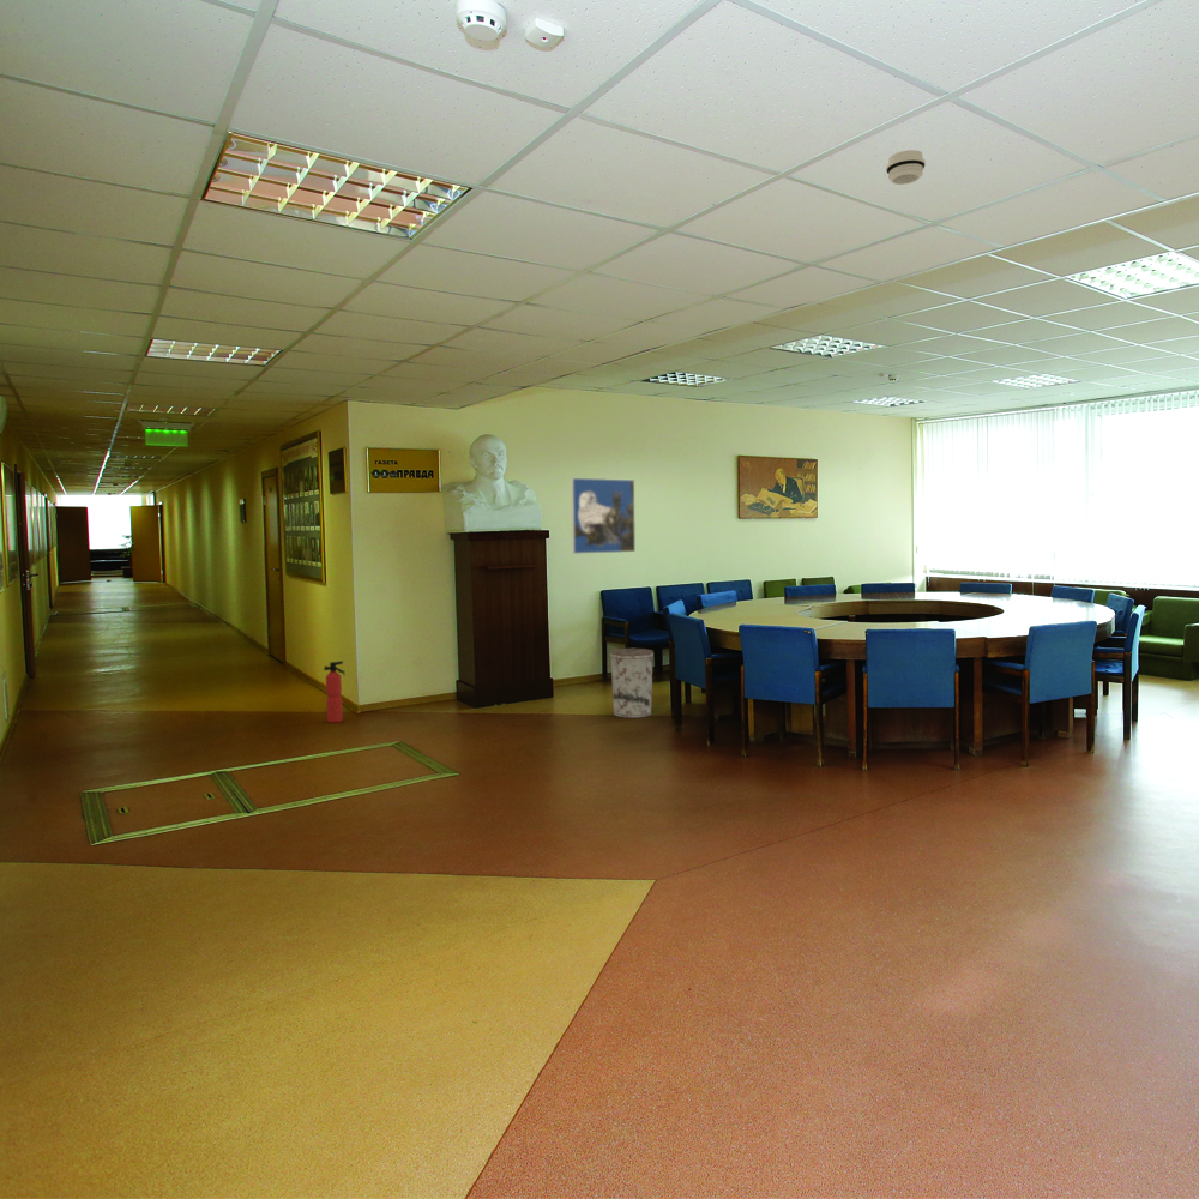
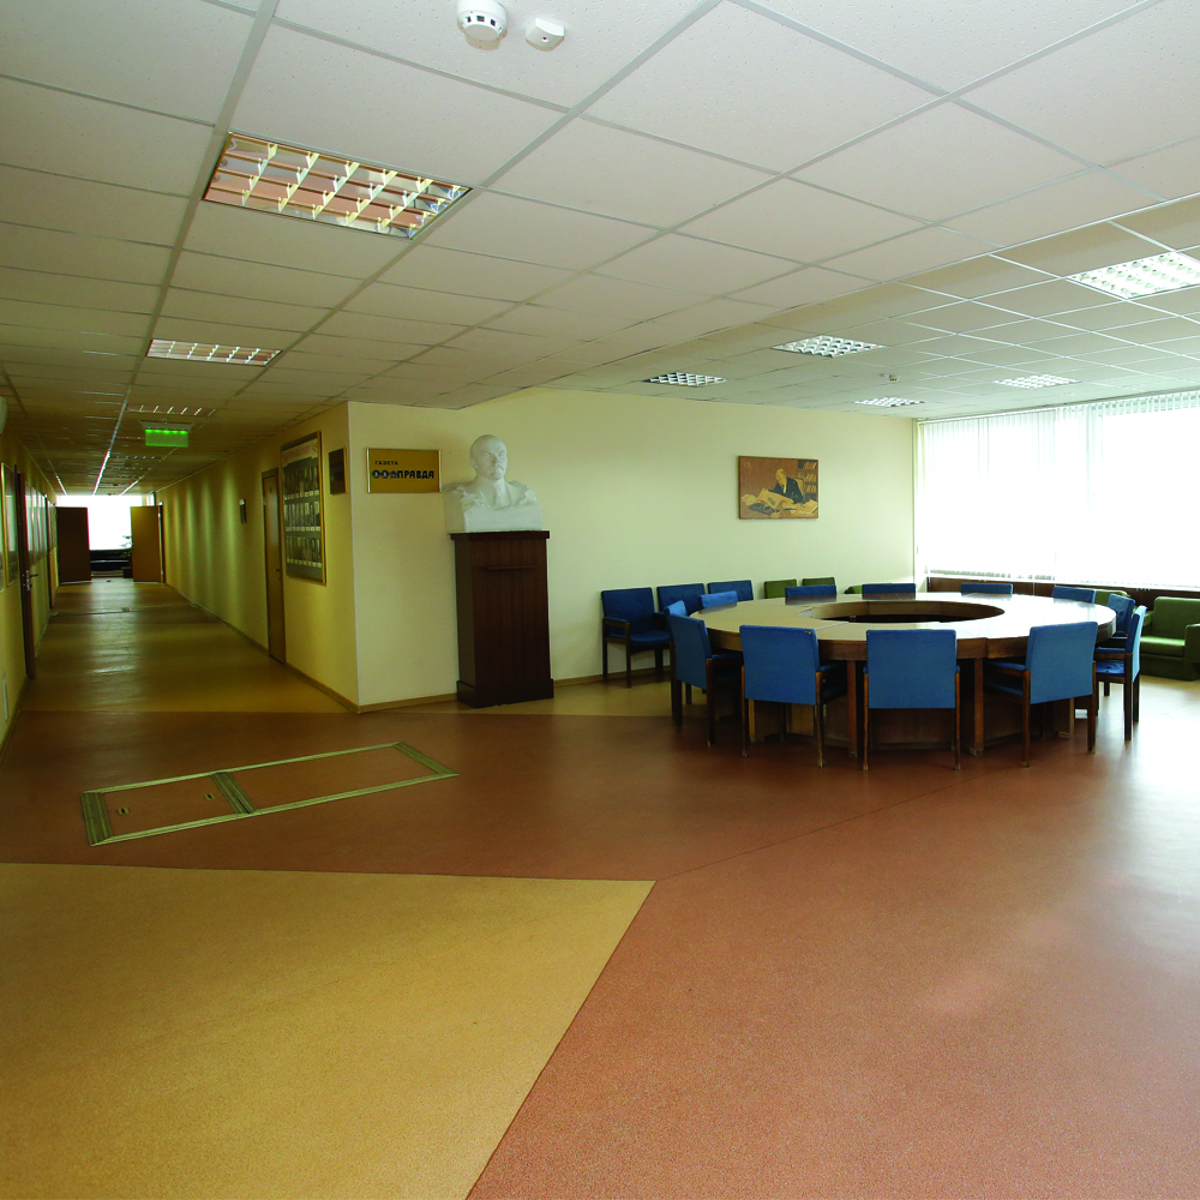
- smoke detector (905, 168)
- trash can (632, 681)
- fire extinguisher (335, 691)
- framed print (603, 516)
